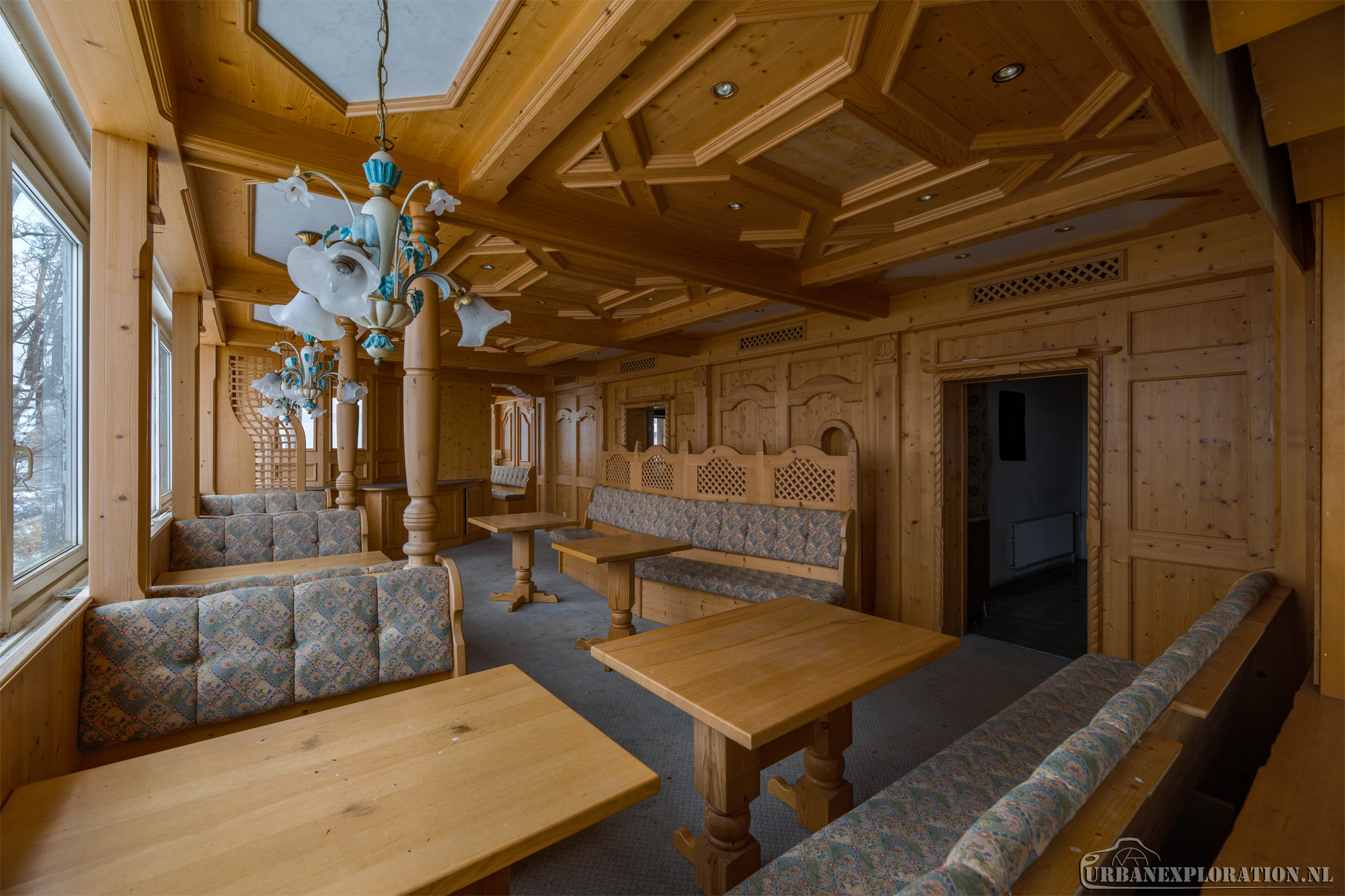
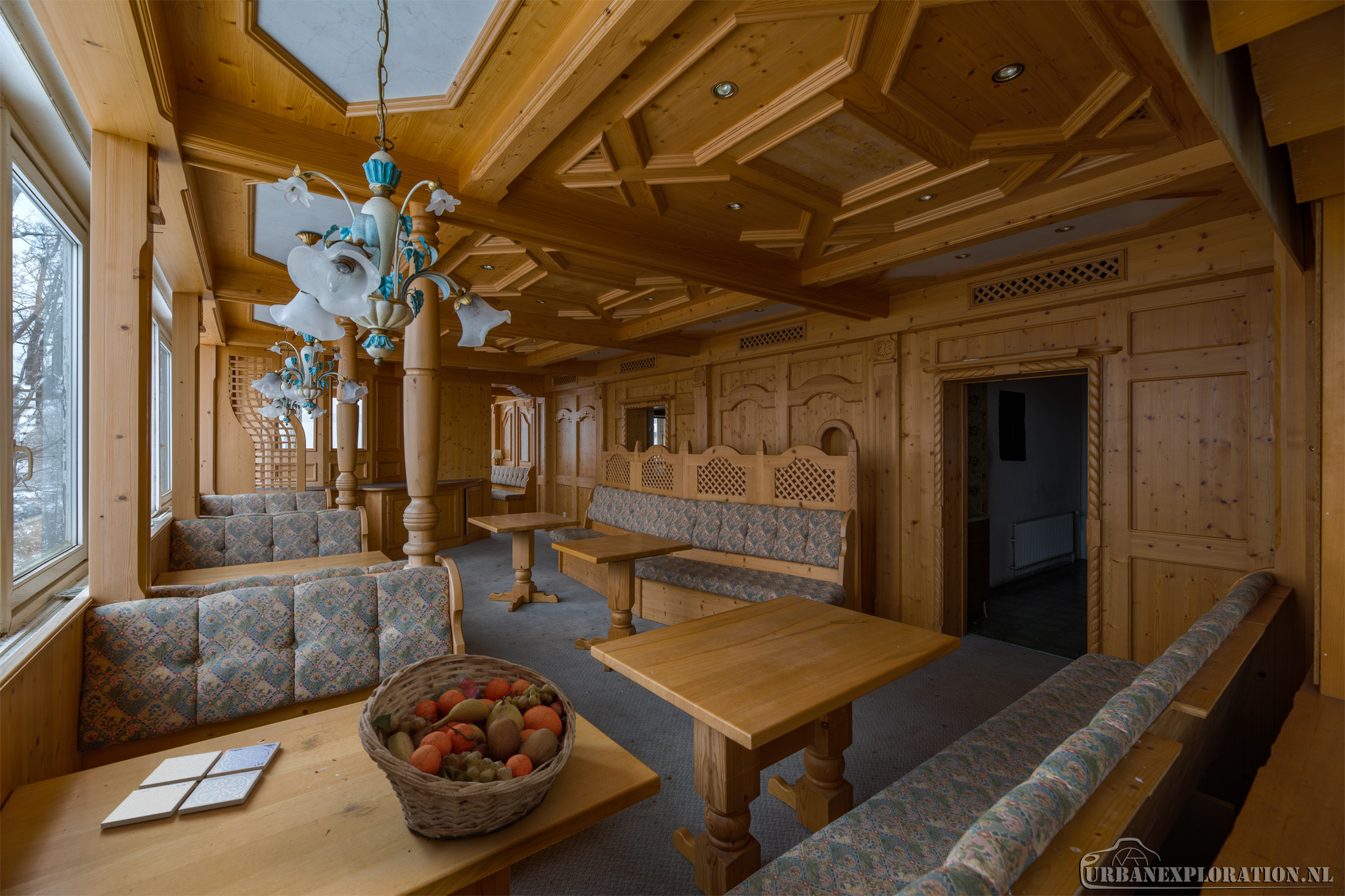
+ fruit basket (477, 731)
+ drink coaster (202, 779)
